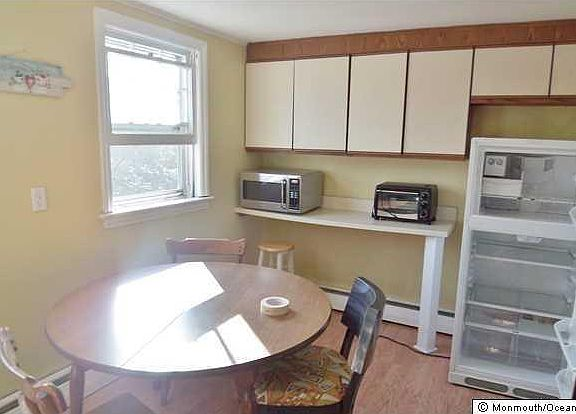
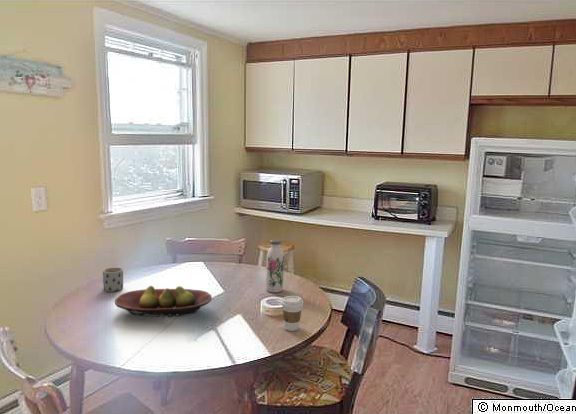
+ coffee cup (291, 313)
+ mug (112, 278)
+ fruit bowl (164, 299)
+ water bottle (275, 265)
